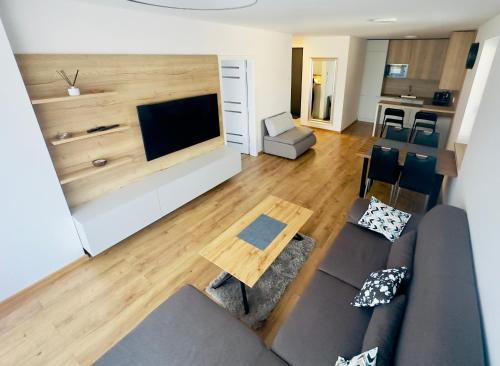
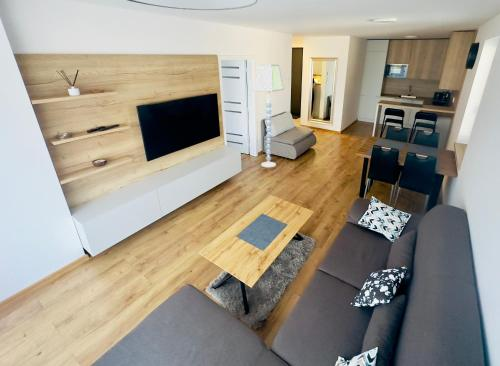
+ floor lamp (268, 118)
